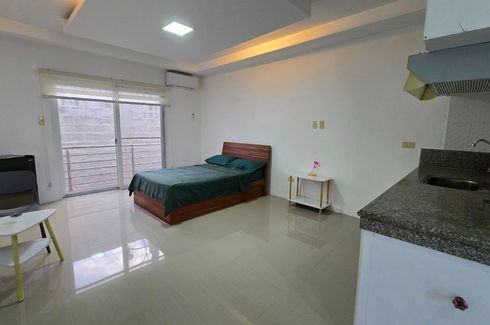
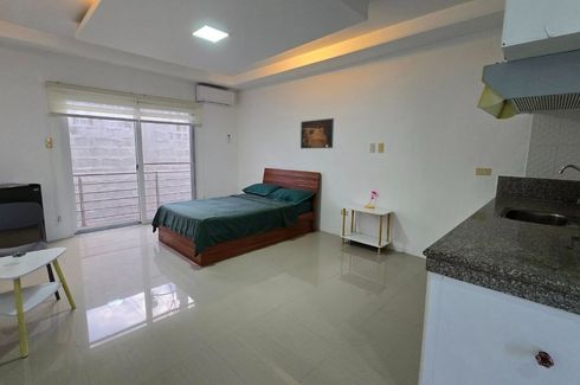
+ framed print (316, 134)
